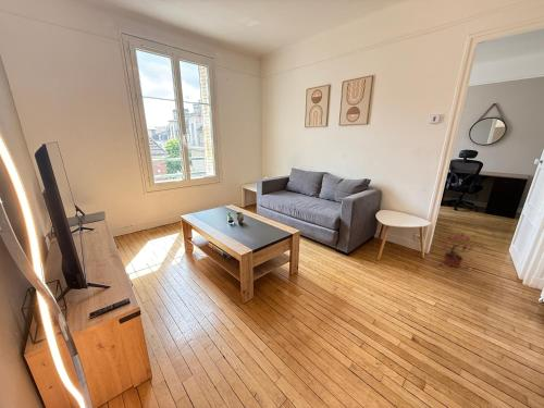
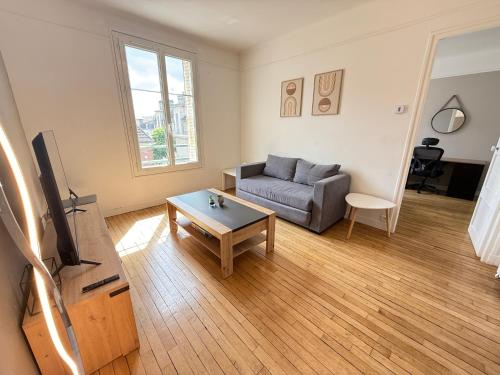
- potted plant (454, 248)
